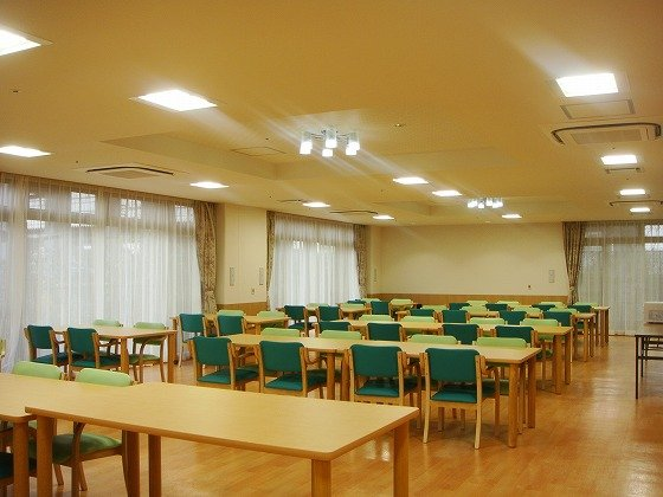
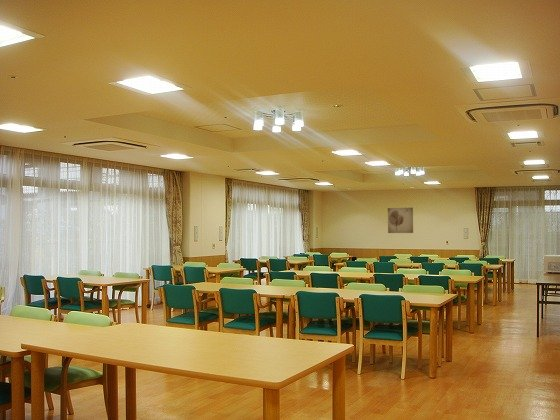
+ wall art (400, 220)
